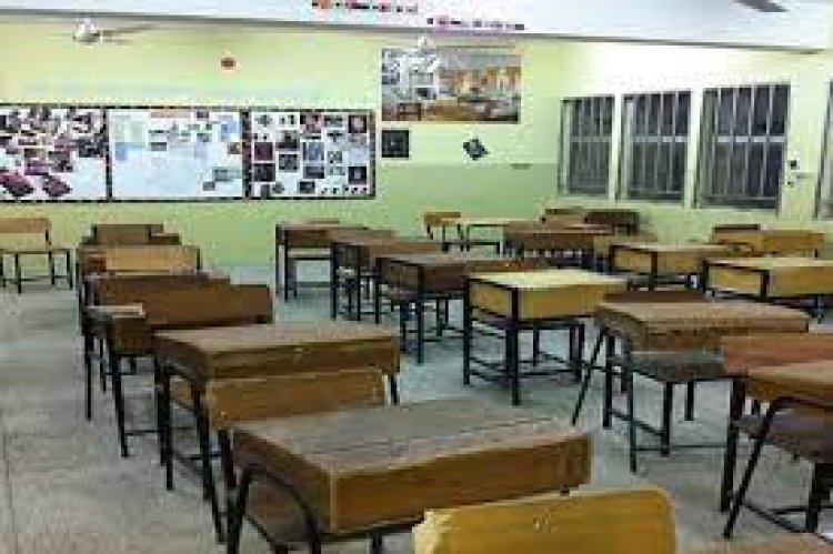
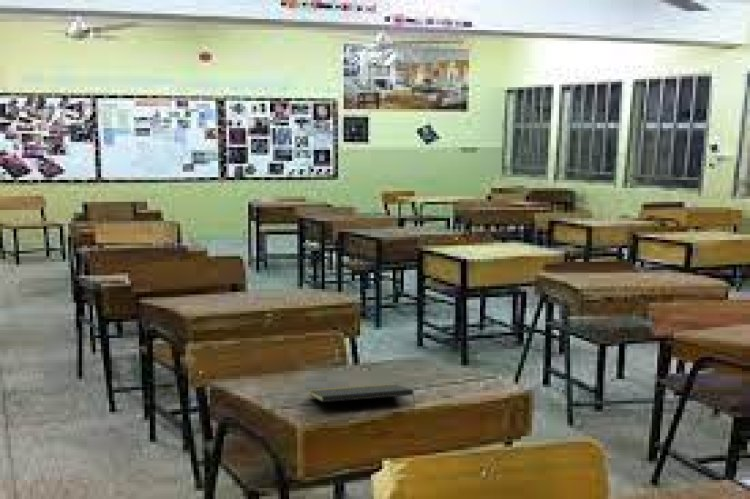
+ notepad (359, 392)
